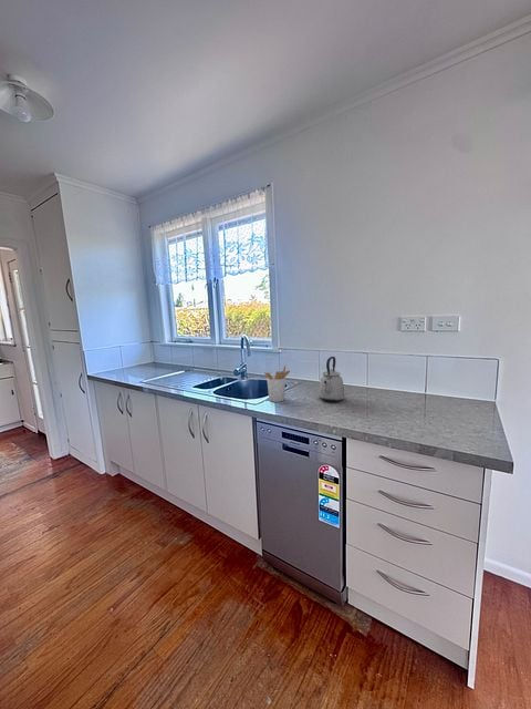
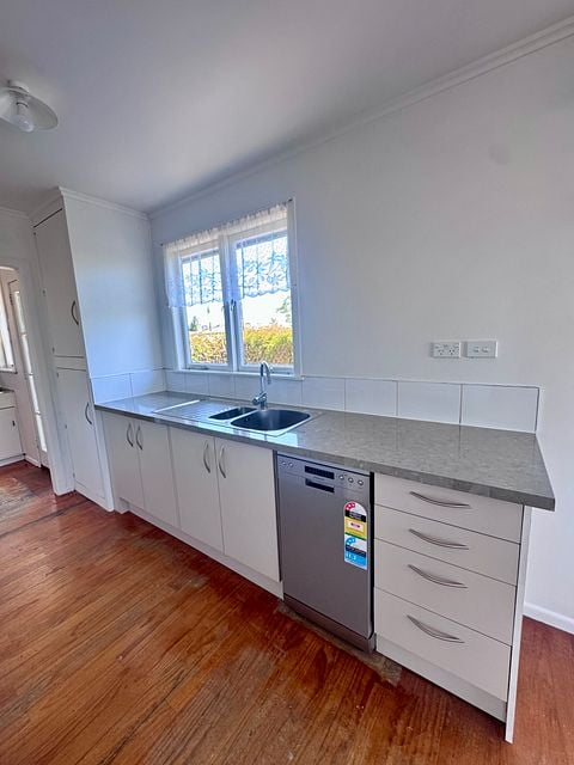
- utensil holder (278, 383)
- kettle (330, 379)
